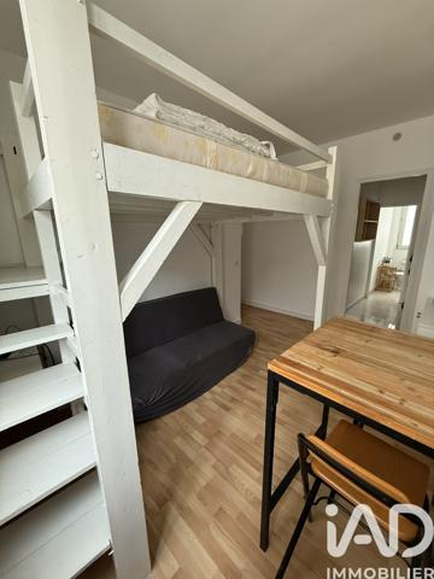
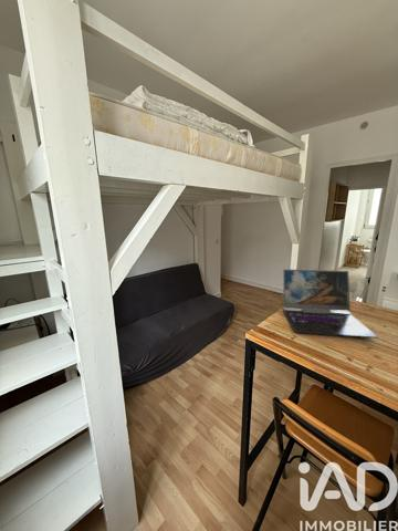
+ laptop (324, 299)
